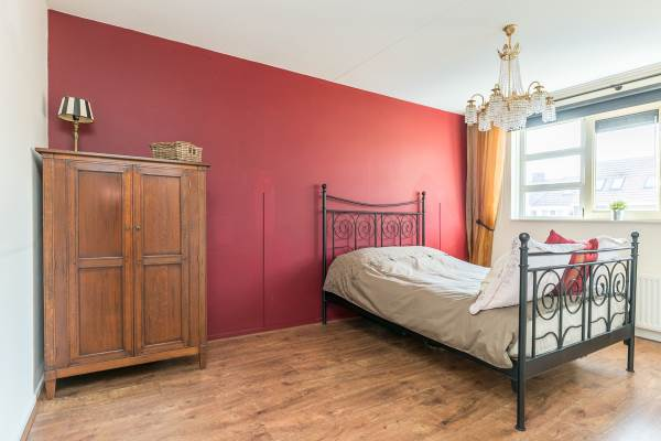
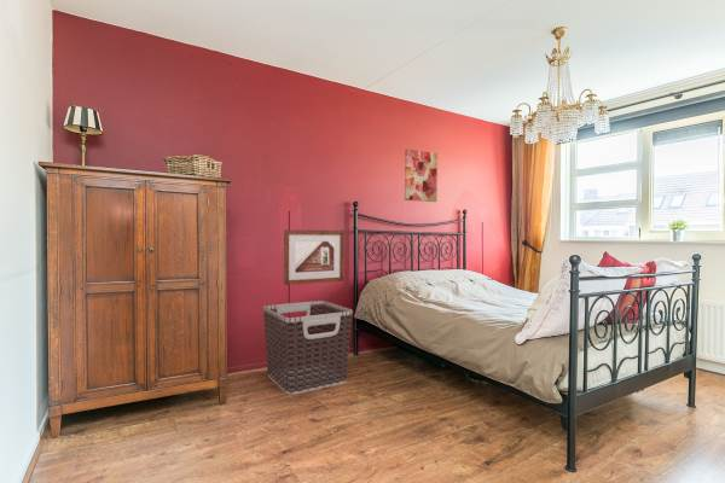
+ wall art (420, 175)
+ clothes hamper (306, 343)
+ picture frame (314, 256)
